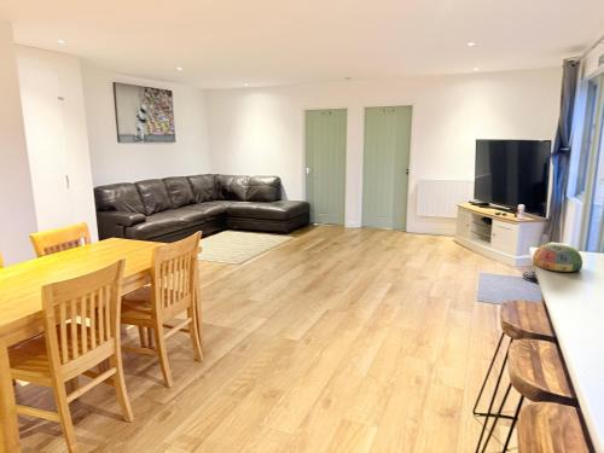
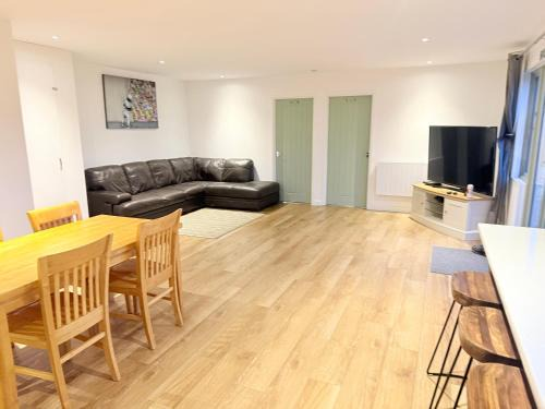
- bowl (557, 254)
